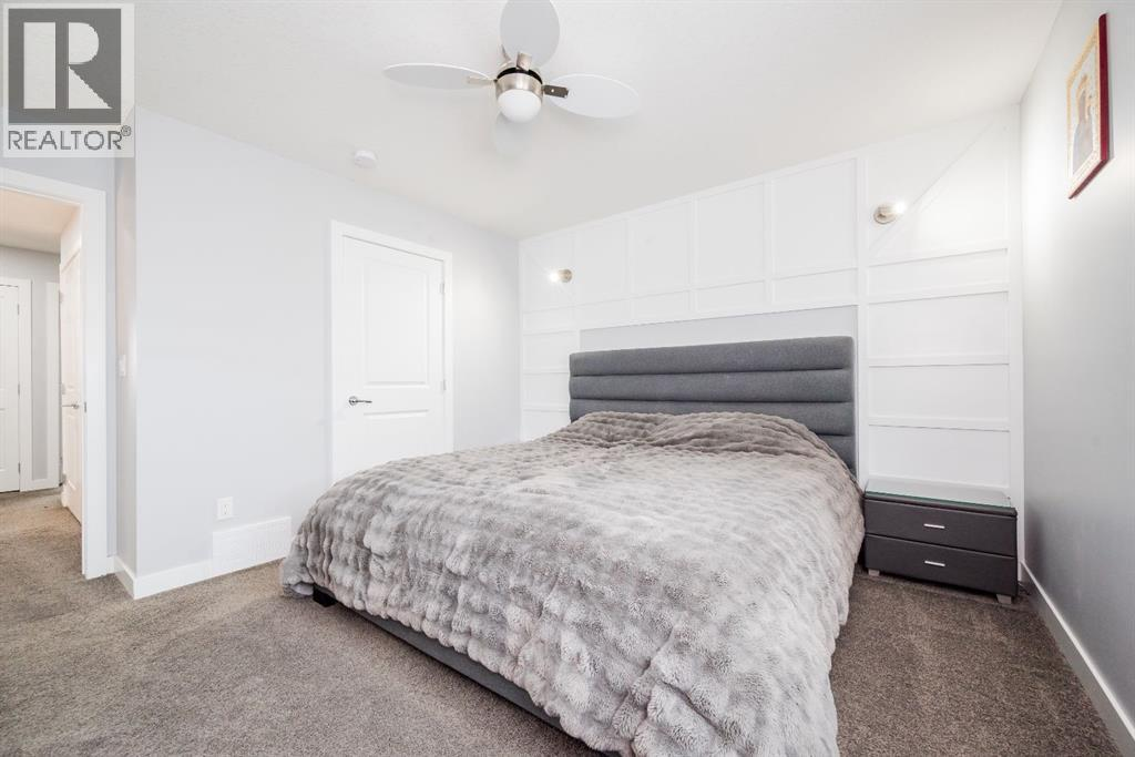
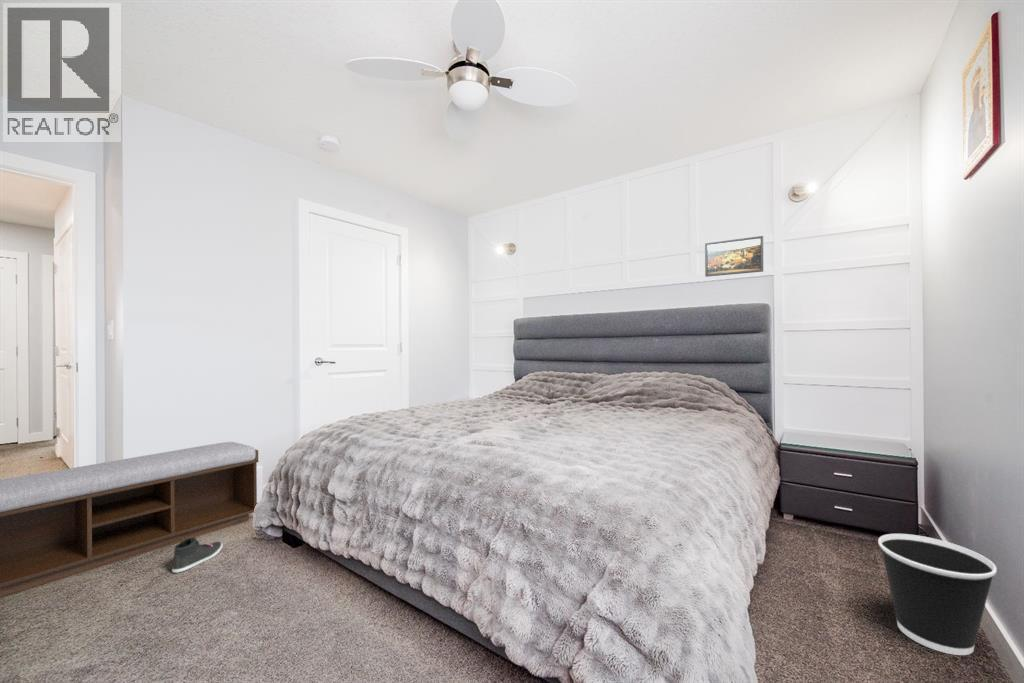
+ sneaker (199, 547)
+ wastebasket (933, 593)
+ bench (125, 505)
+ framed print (733, 257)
